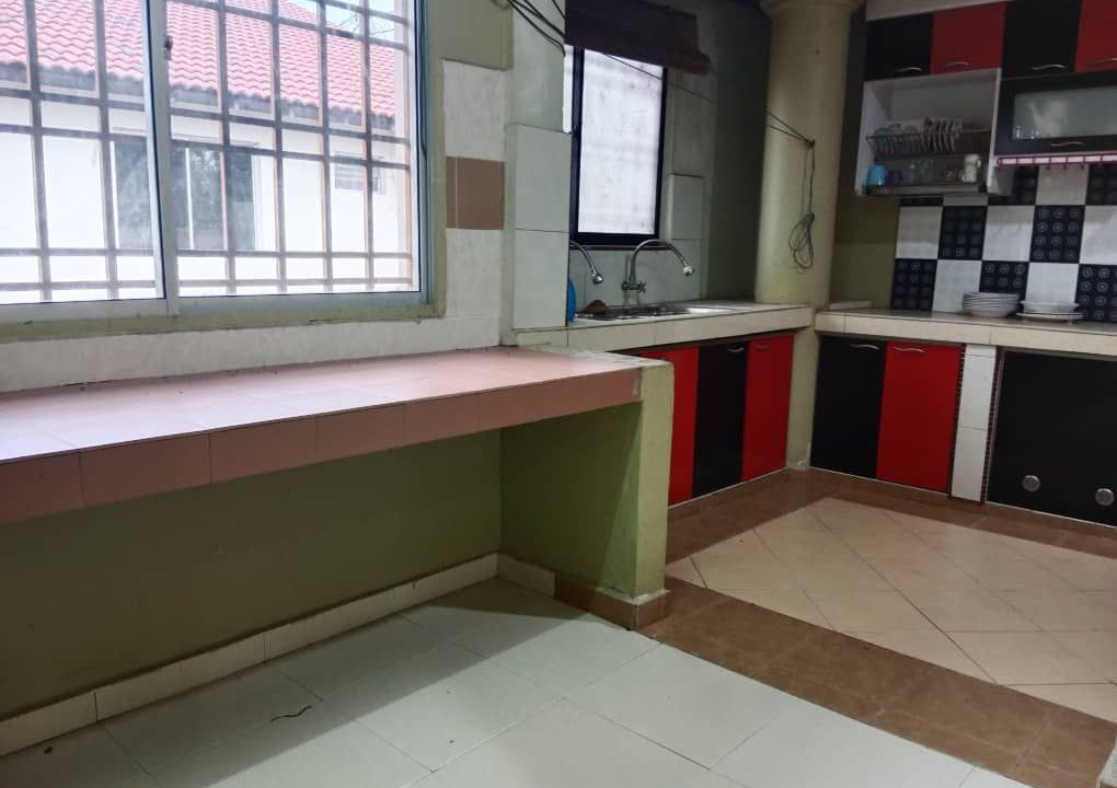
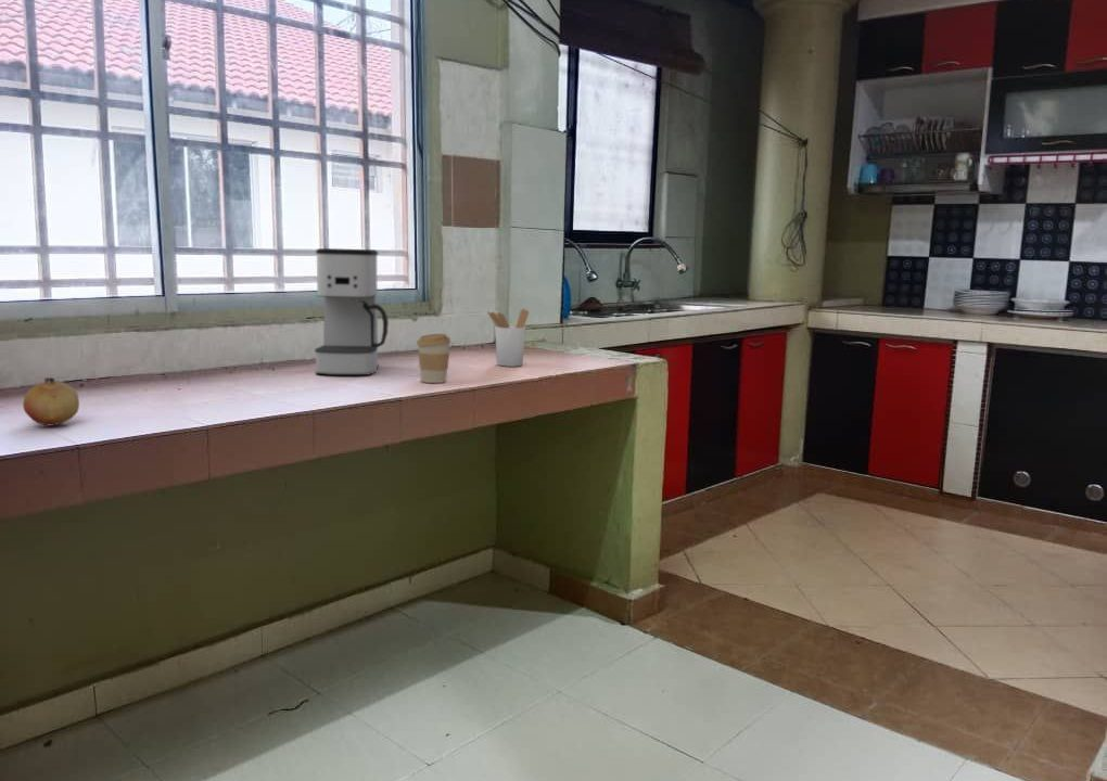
+ coffee cup (433, 357)
+ fruit (51, 400)
+ utensil holder (505, 336)
+ coffee maker (352, 310)
